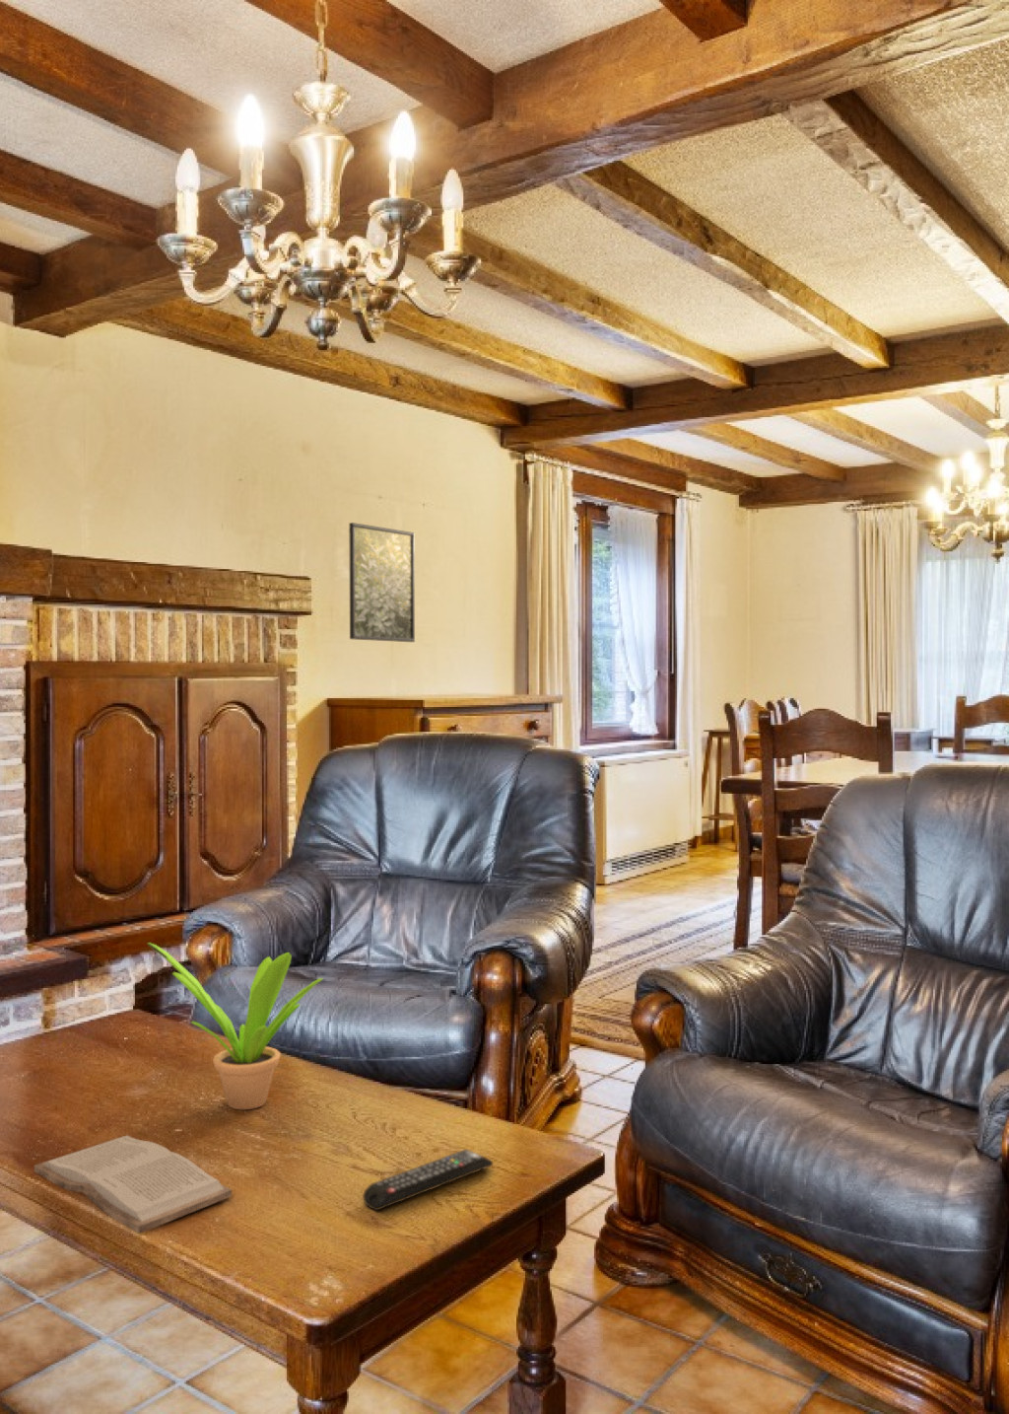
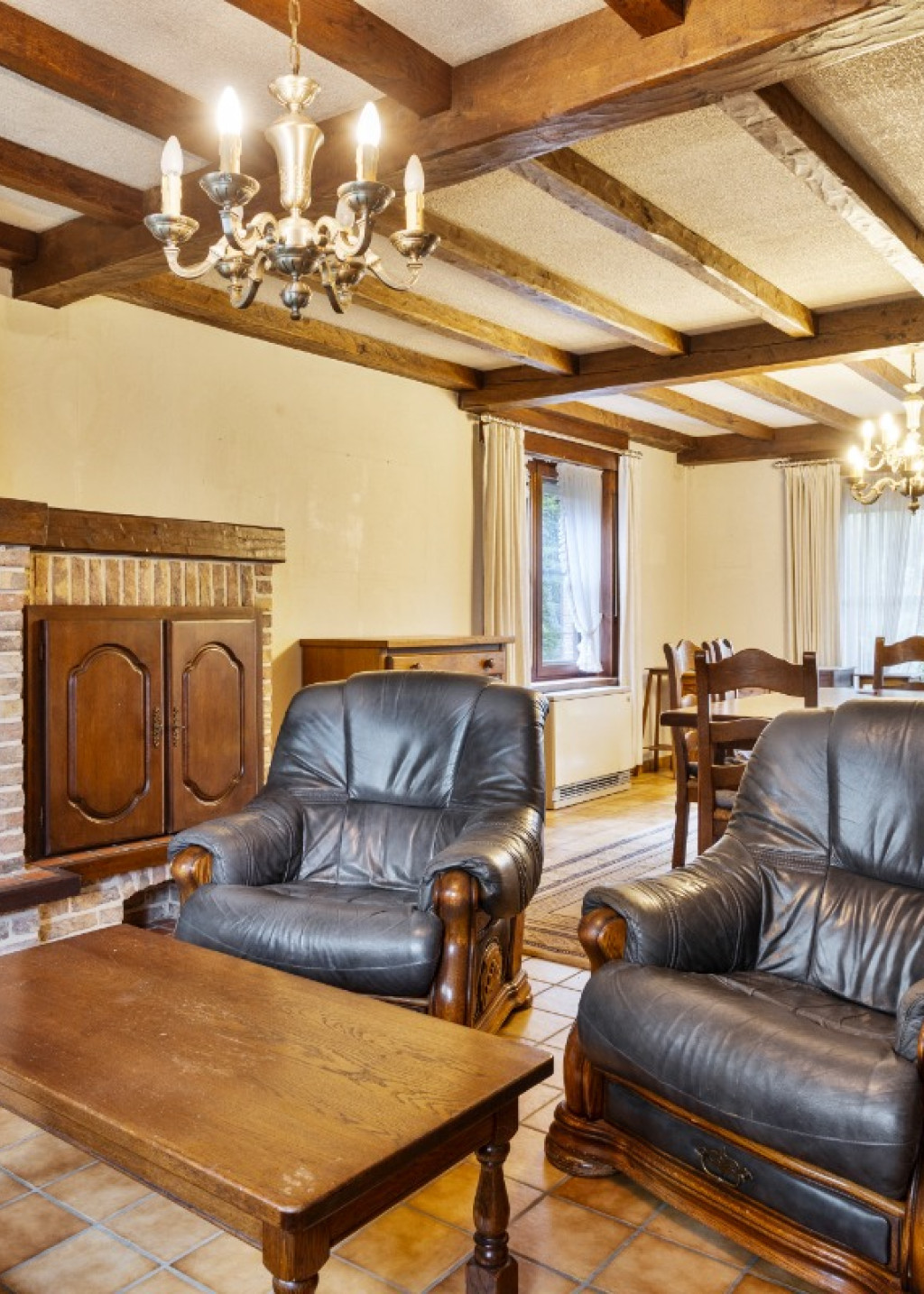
- book (130, 1174)
- potted plant (247, 1017)
- remote control (429, 1177)
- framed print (382, 584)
